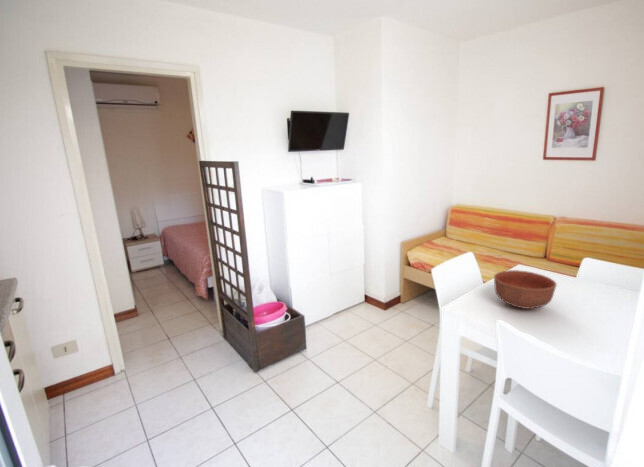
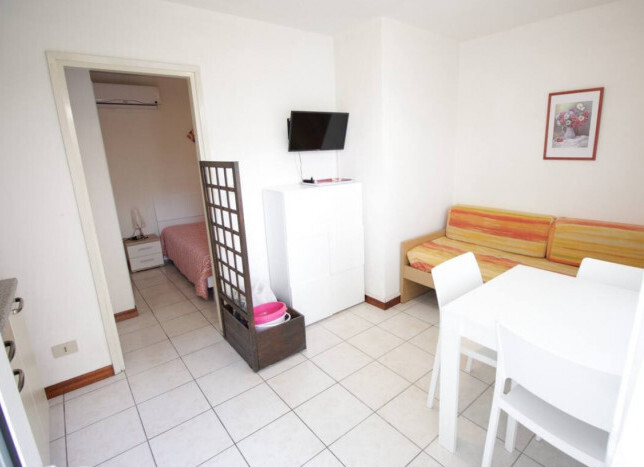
- bowl (522, 292)
